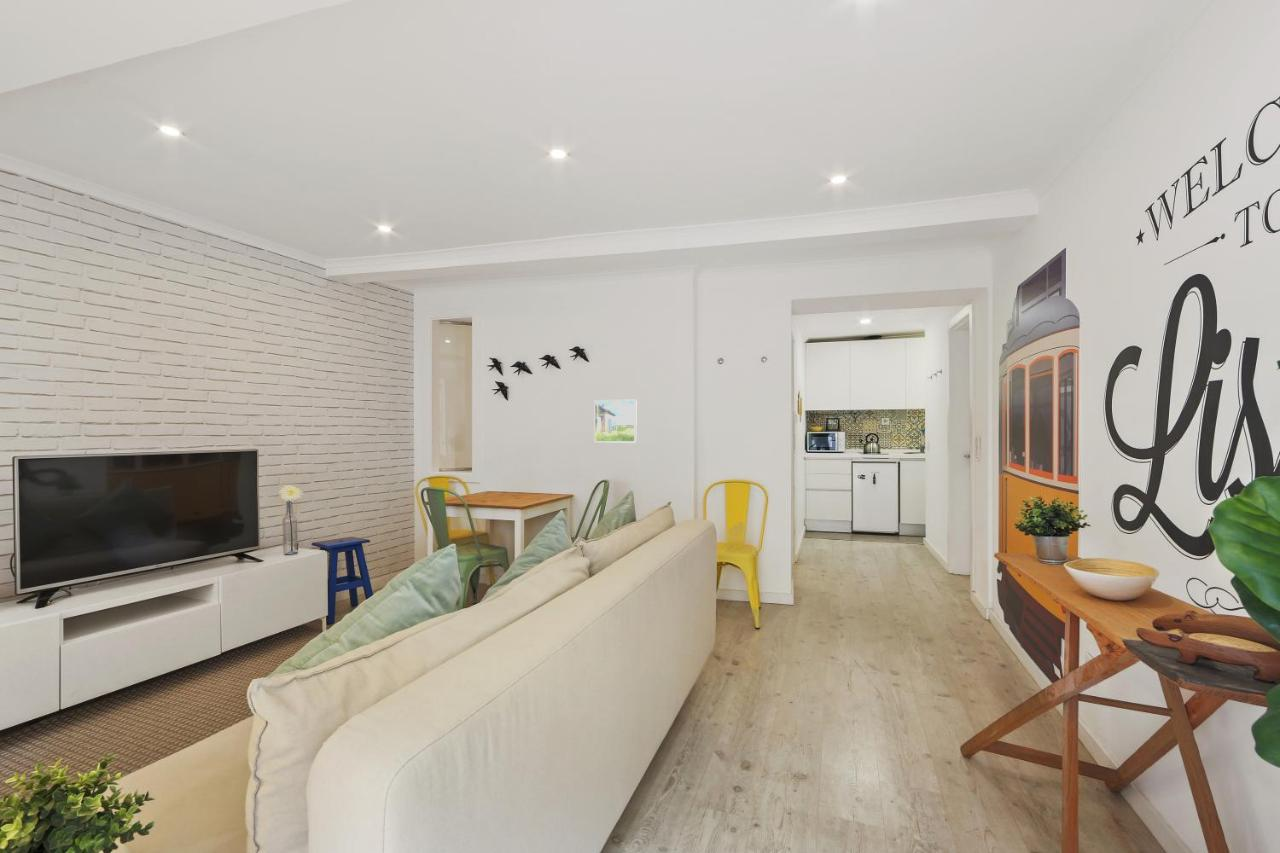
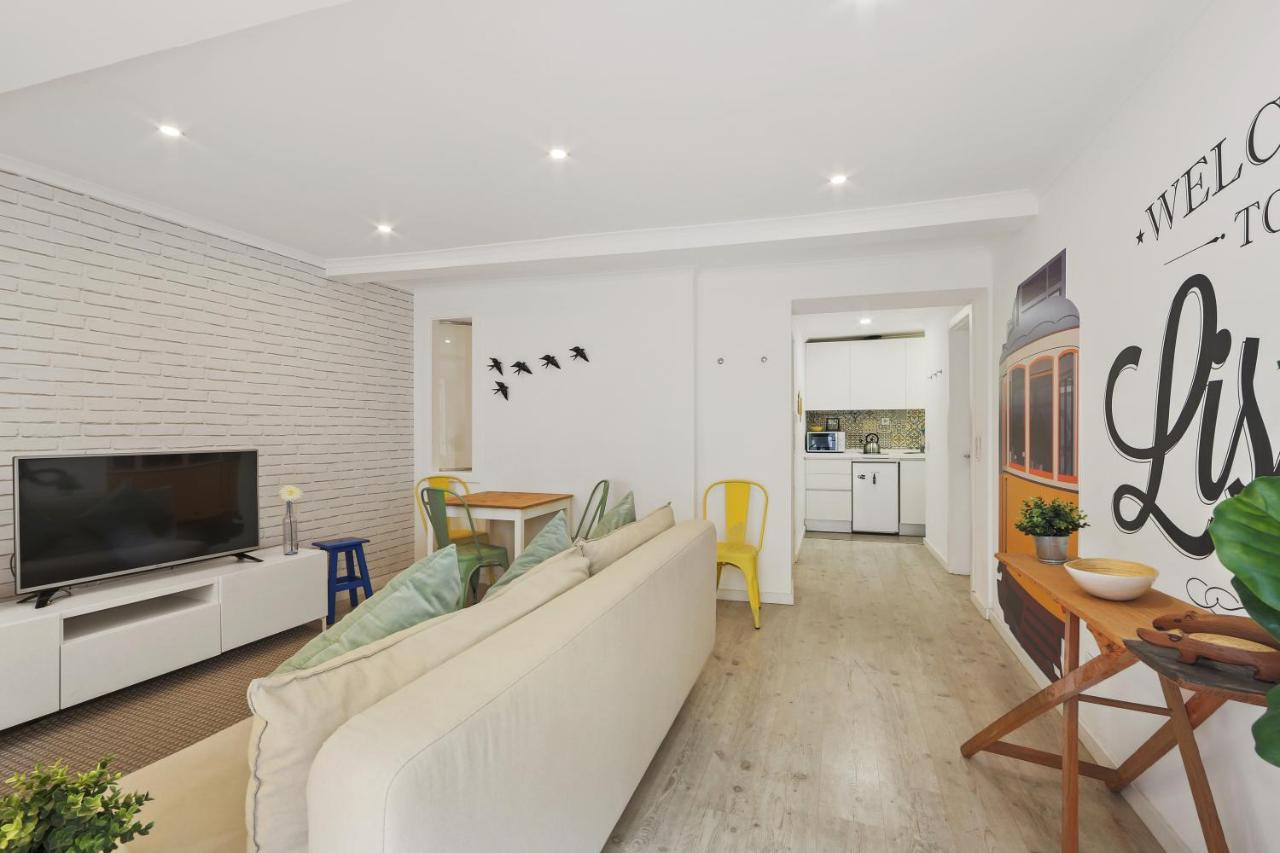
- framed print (615, 421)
